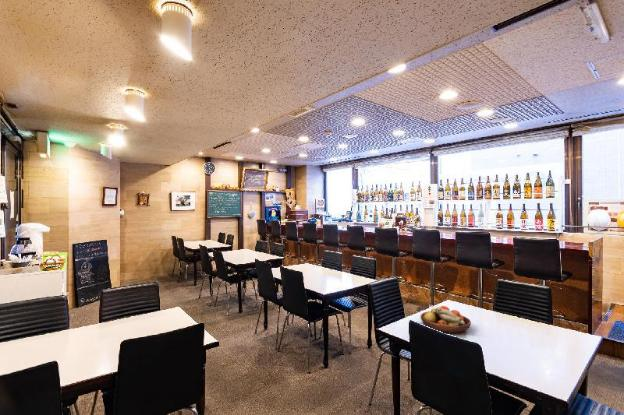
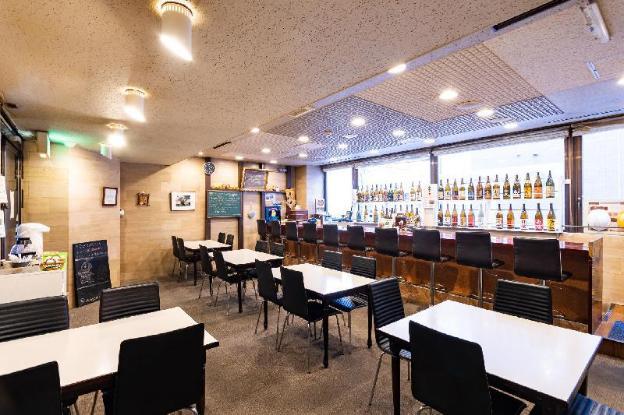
- fruit bowl (445, 316)
